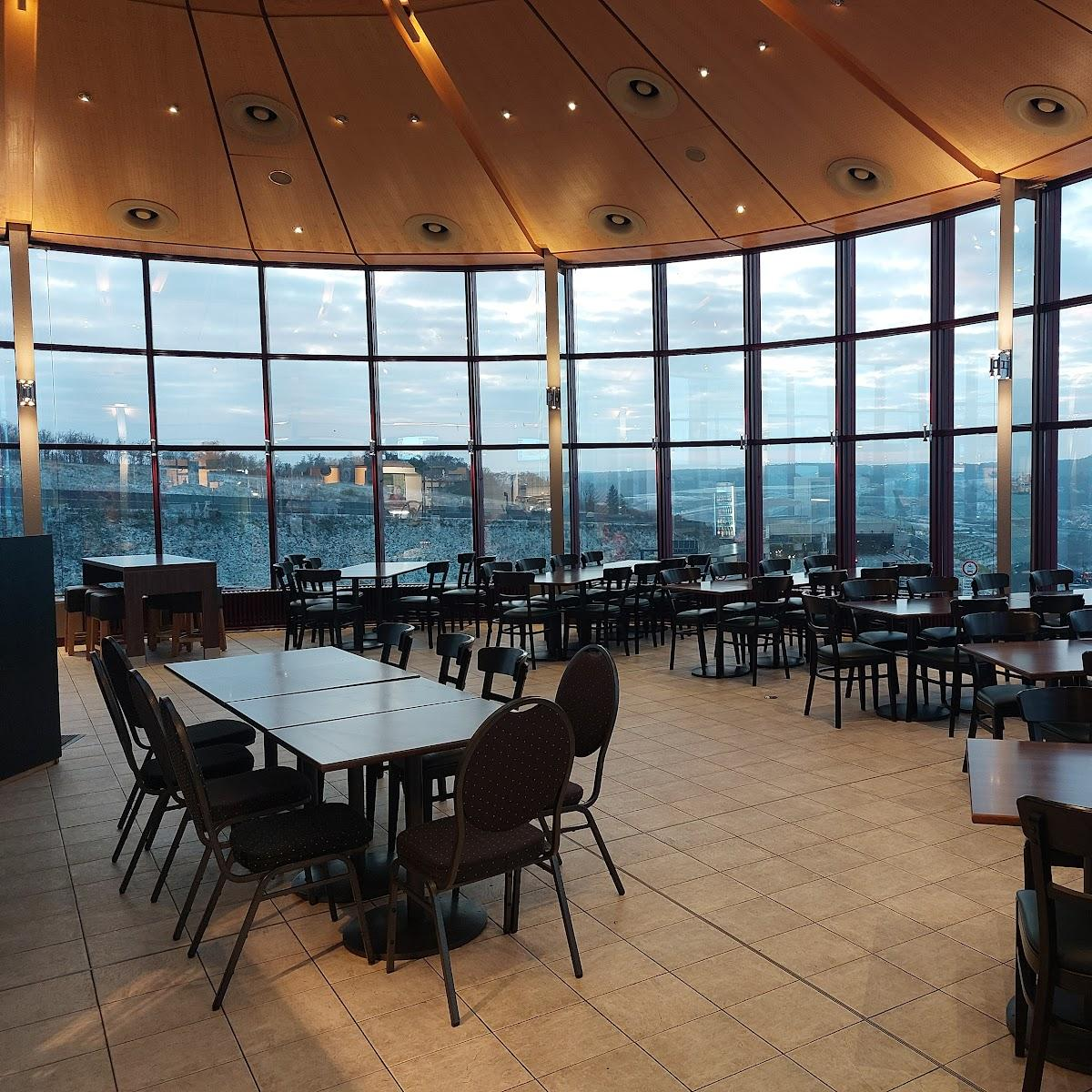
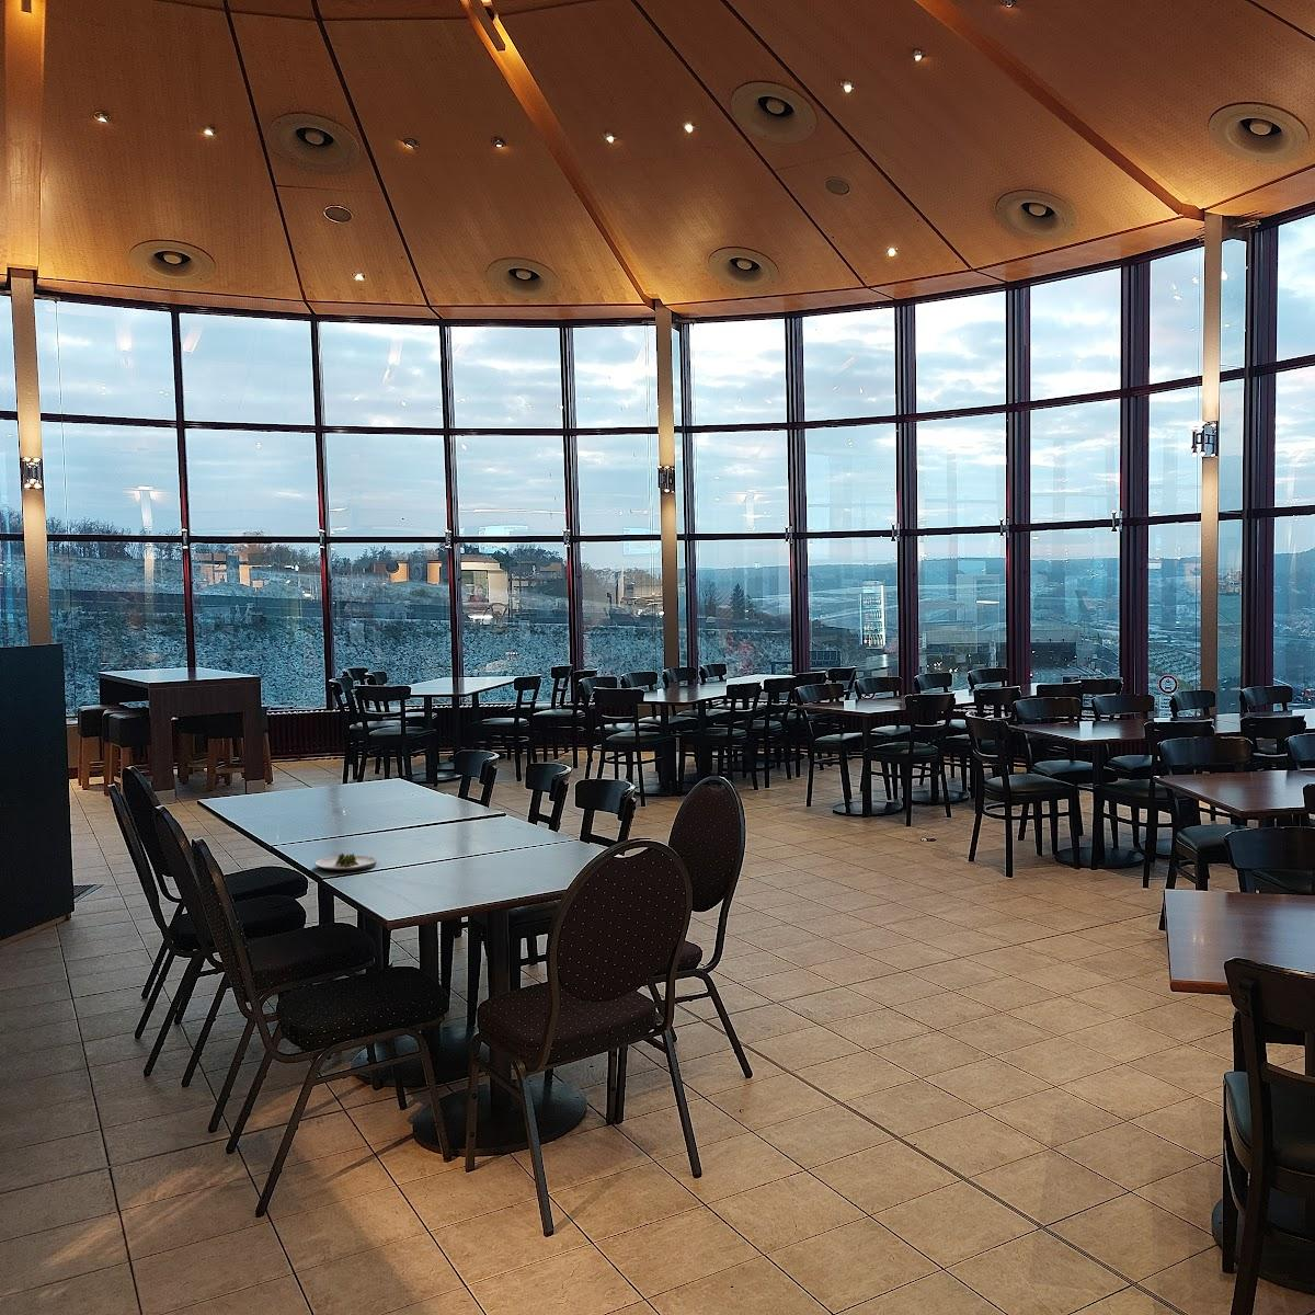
+ salad plate (347, 859)
